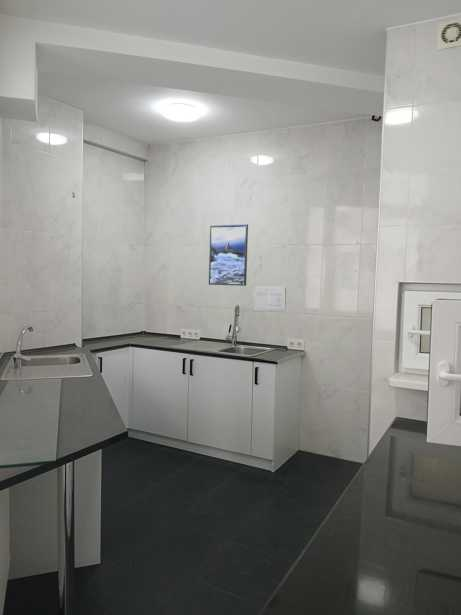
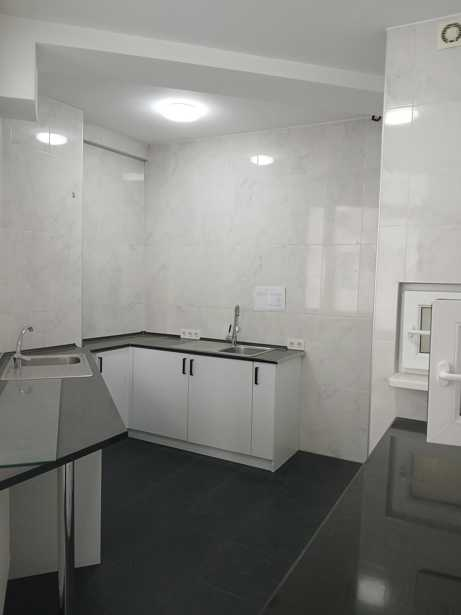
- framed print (227, 255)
